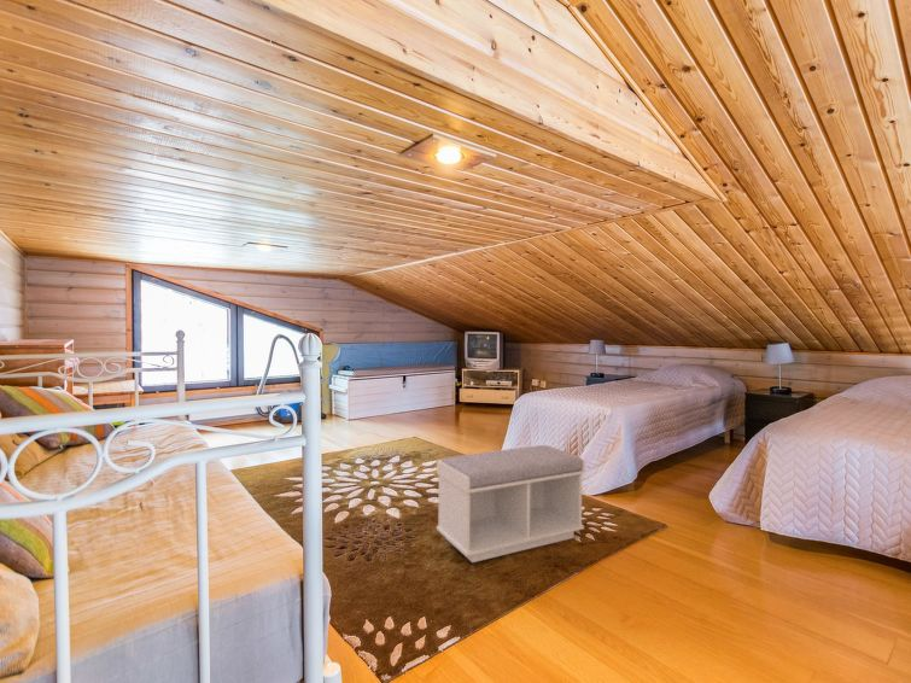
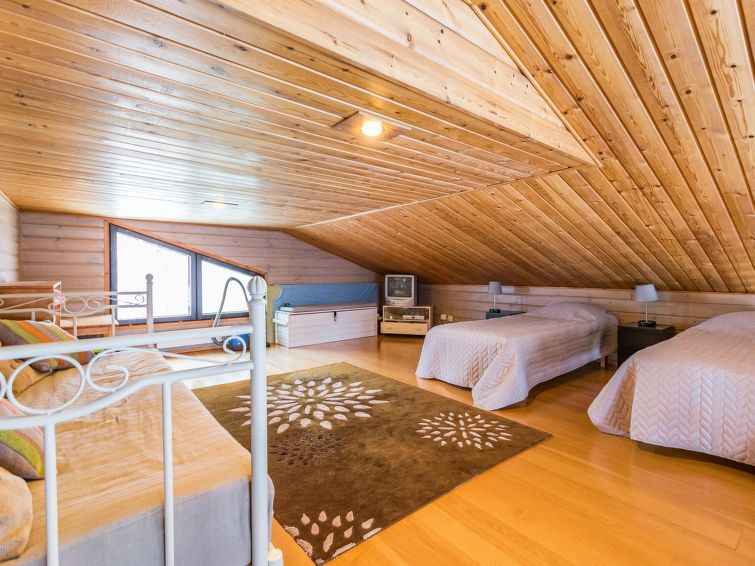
- bench (510, 496)
